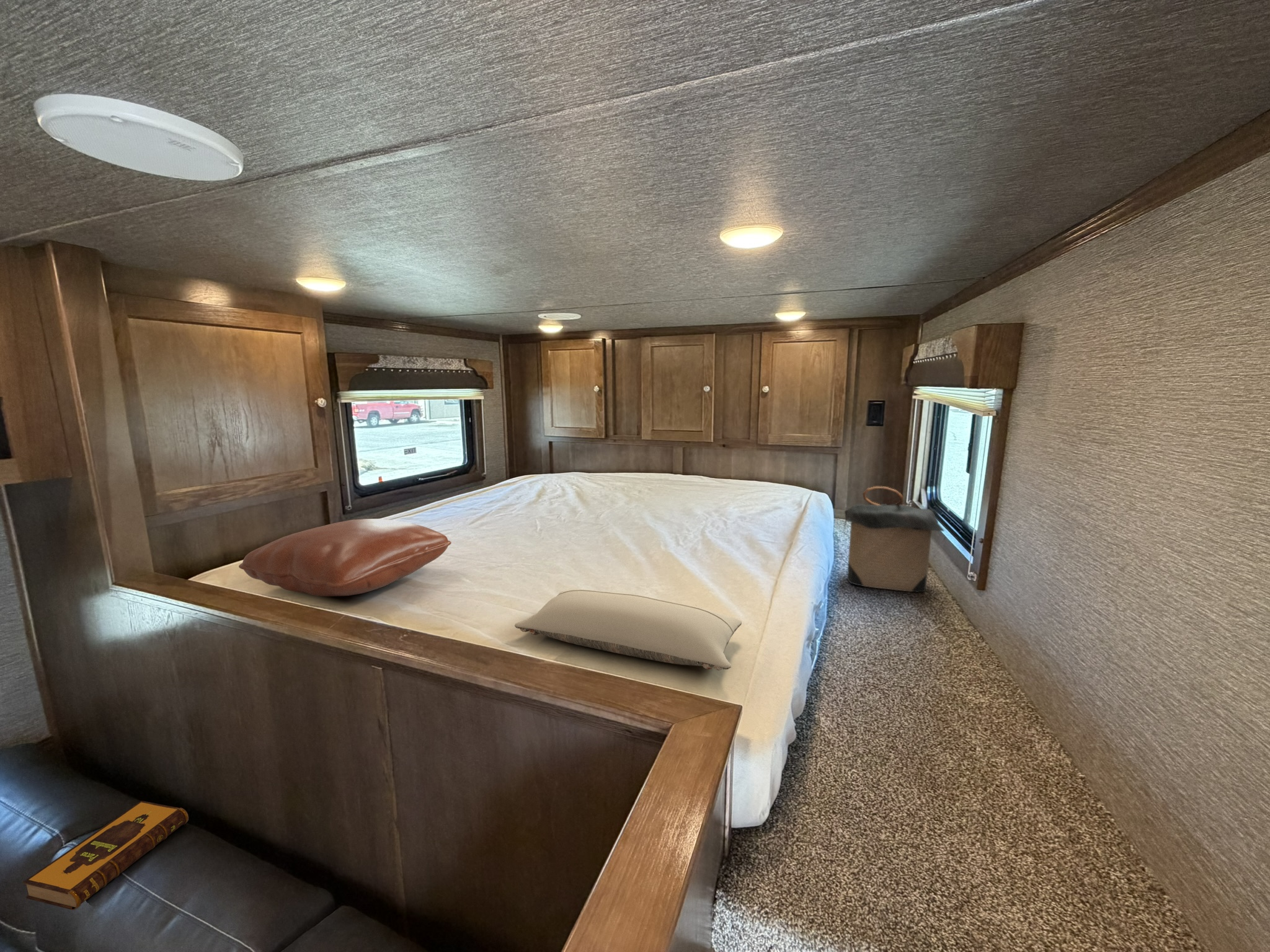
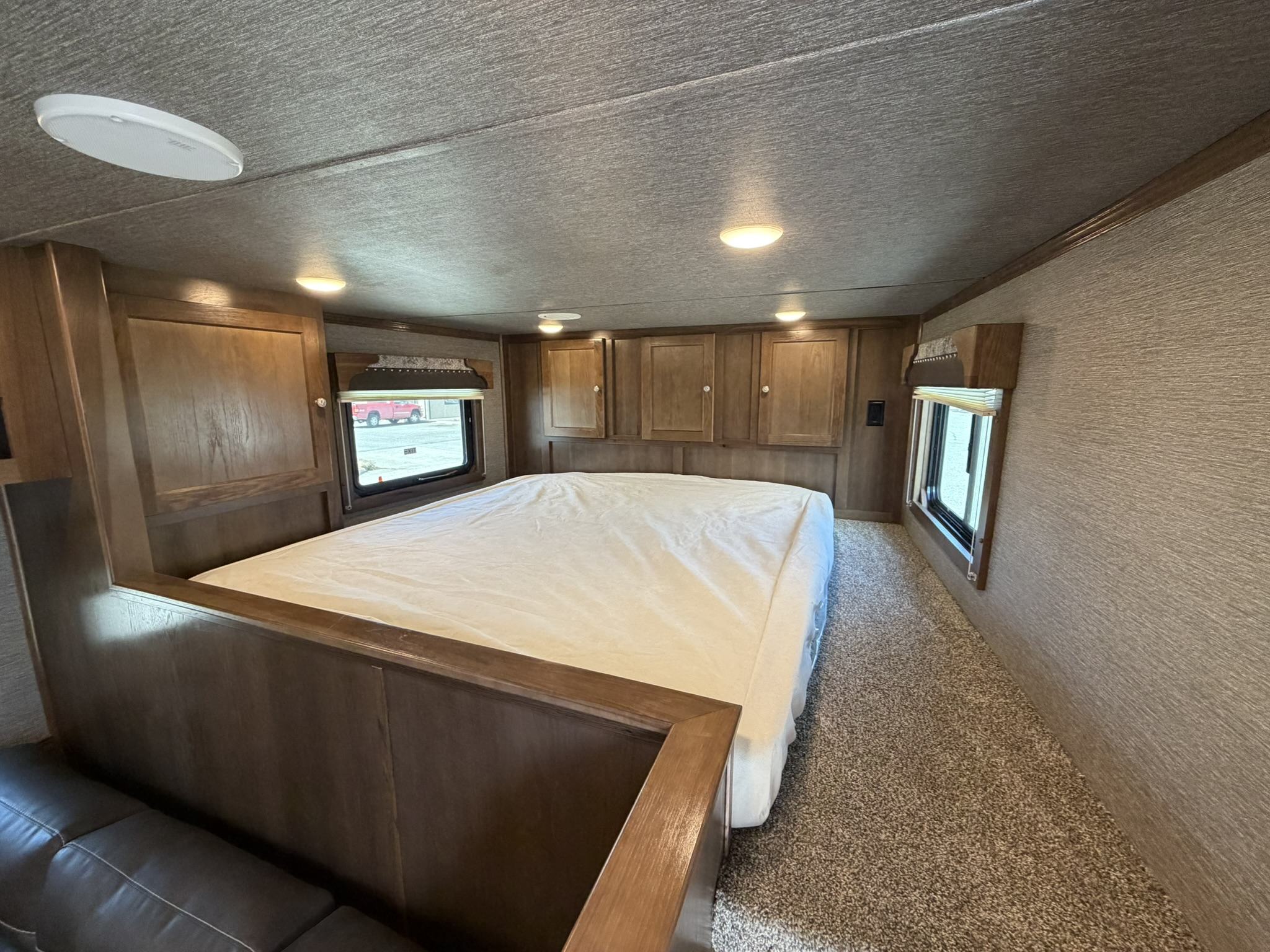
- pillow (352, 555)
- laundry hamper (890, 535)
- hardback book (113, 850)
- pillow (631, 622)
